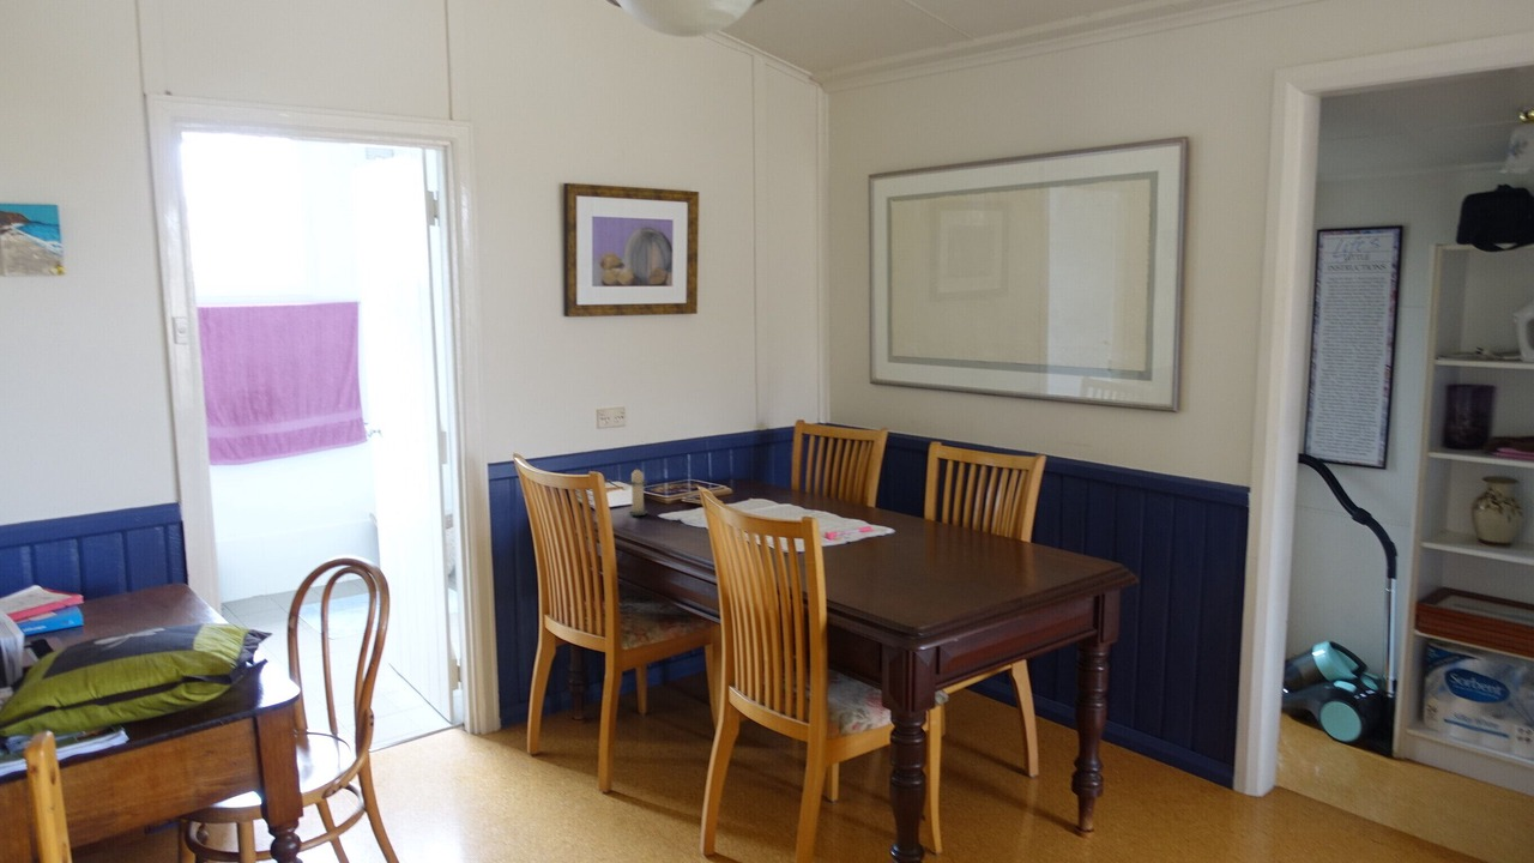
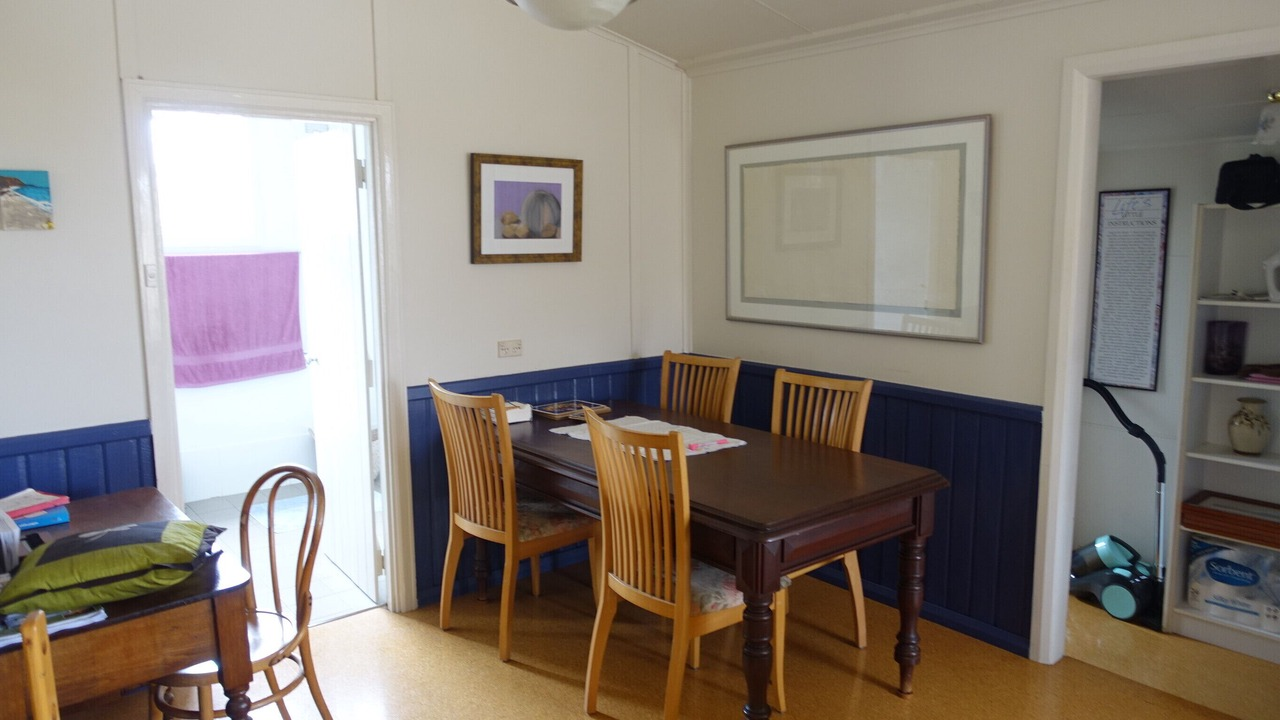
- candle (638, 490)
